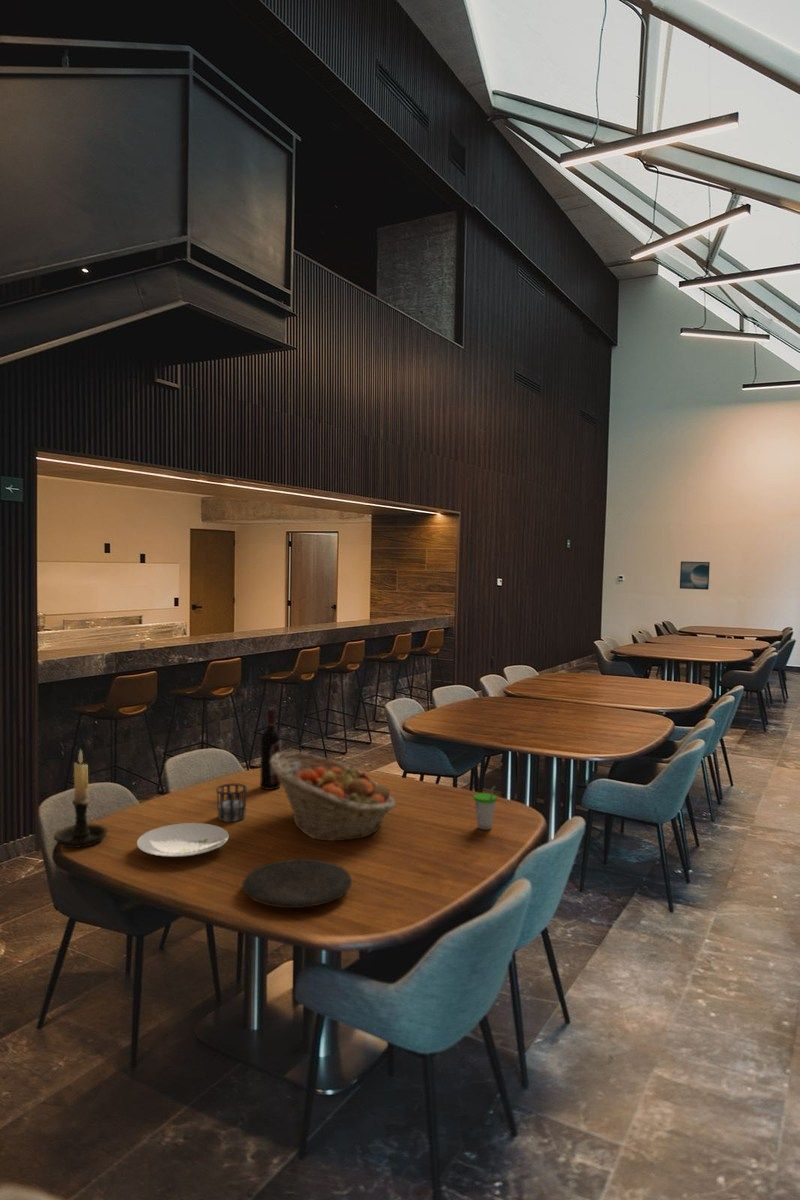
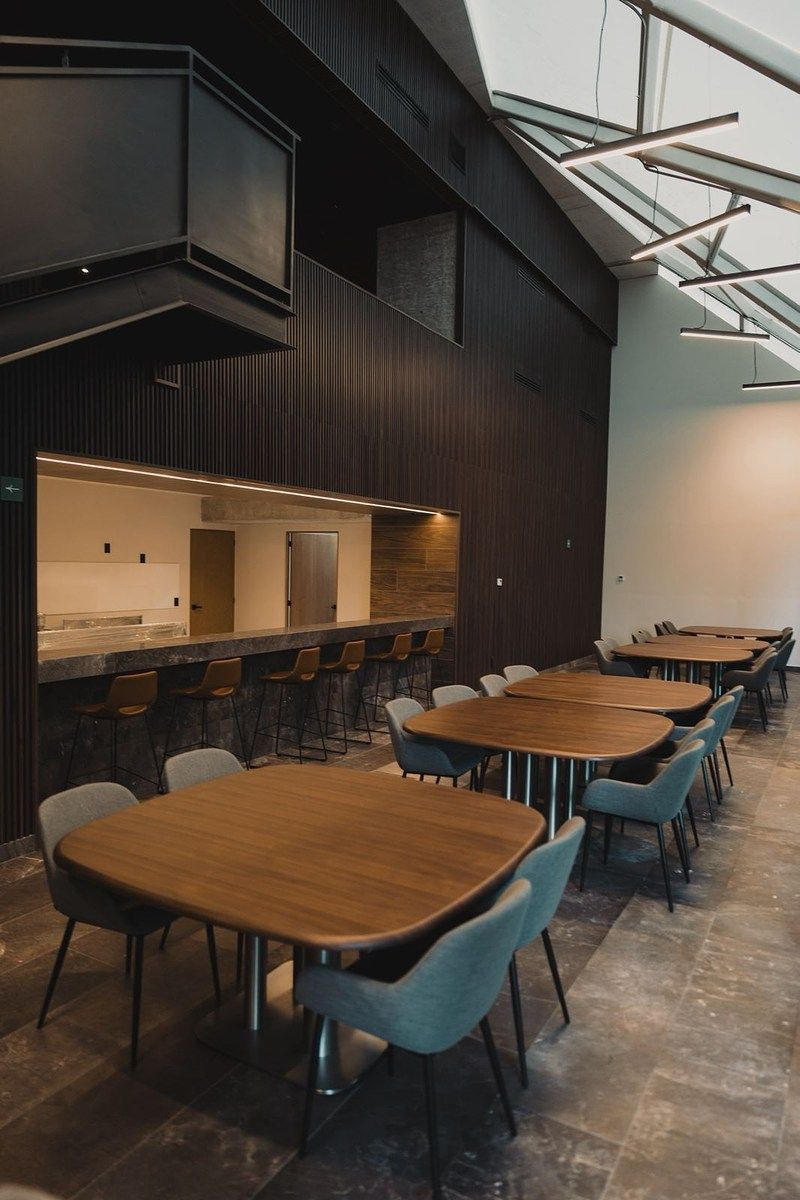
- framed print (694, 575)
- plate (297, 885)
- plate (183, 844)
- wine bottle (270, 748)
- cup (231, 802)
- candle holder (80, 792)
- cup (485, 804)
- fruit basket (332, 791)
